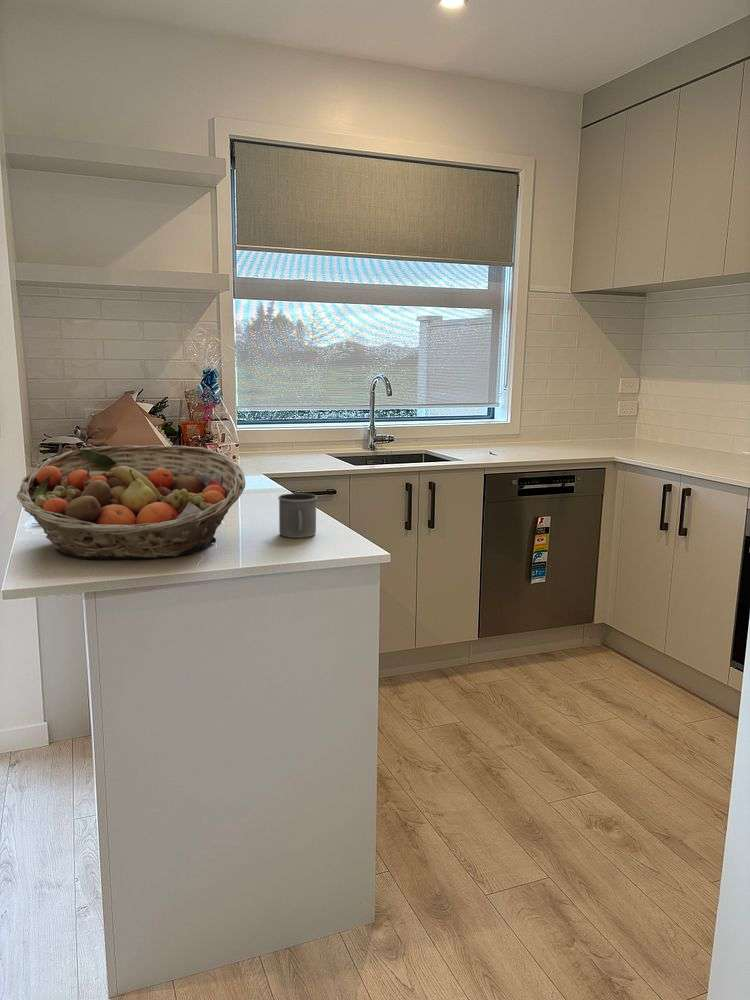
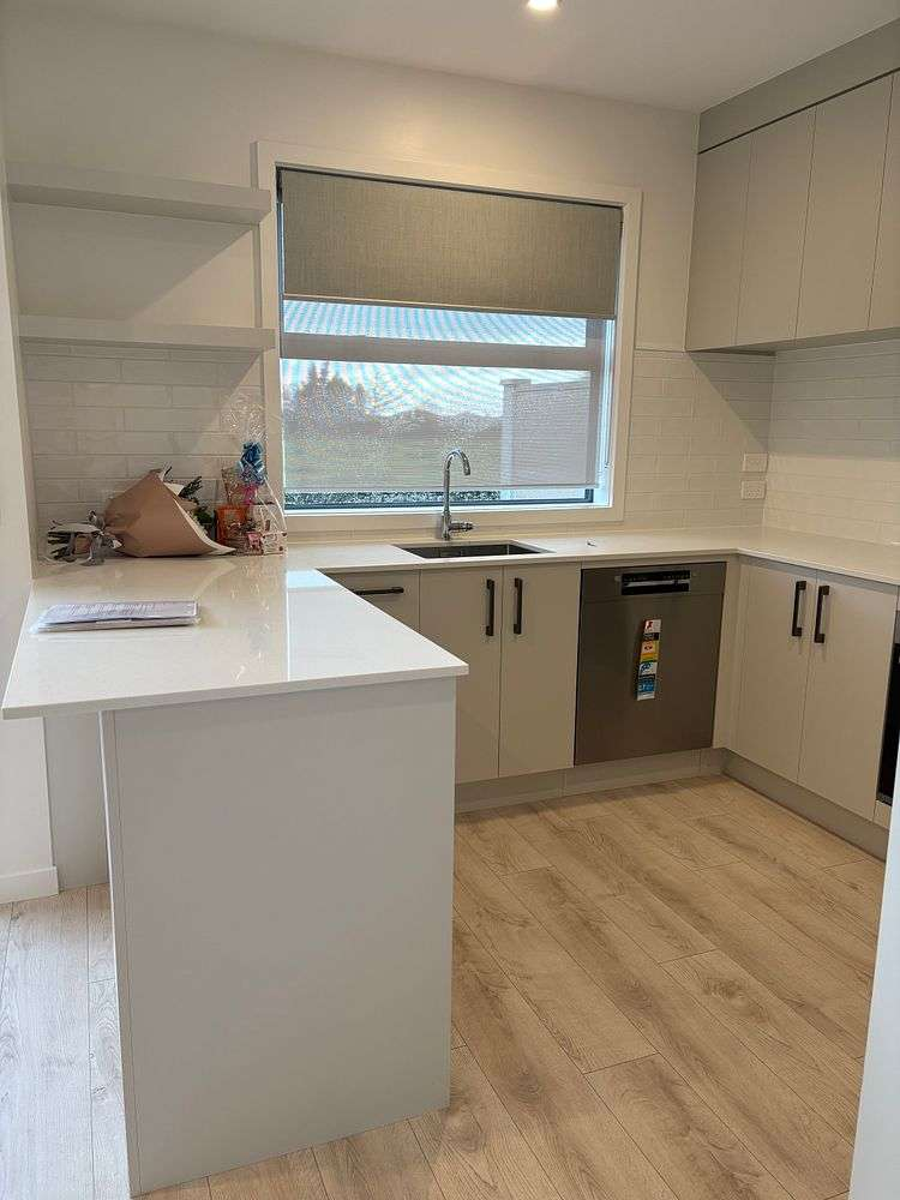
- mug (298, 516)
- fruit basket (135, 498)
